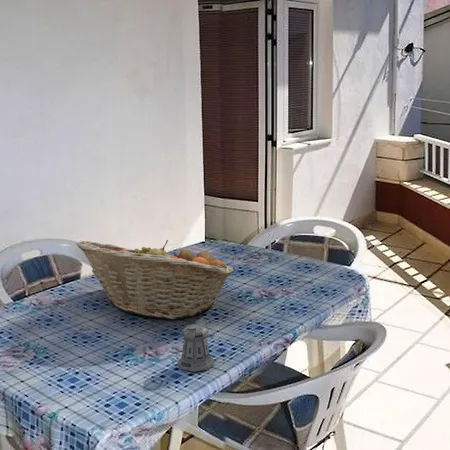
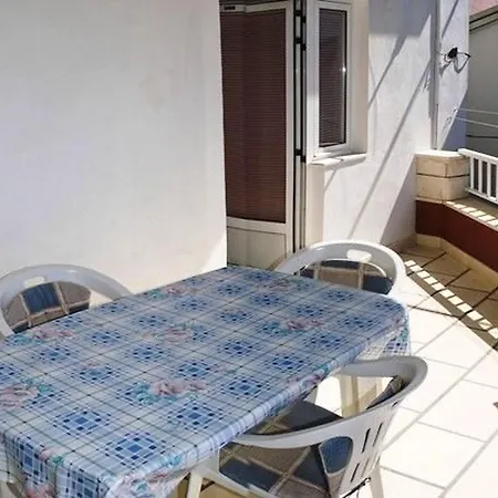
- pepper shaker (197, 342)
- fruit basket (154, 269)
